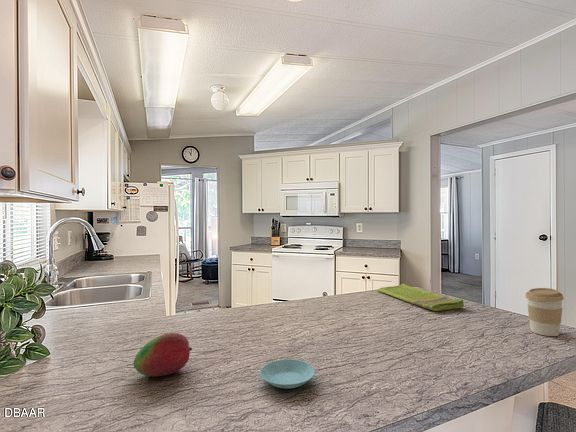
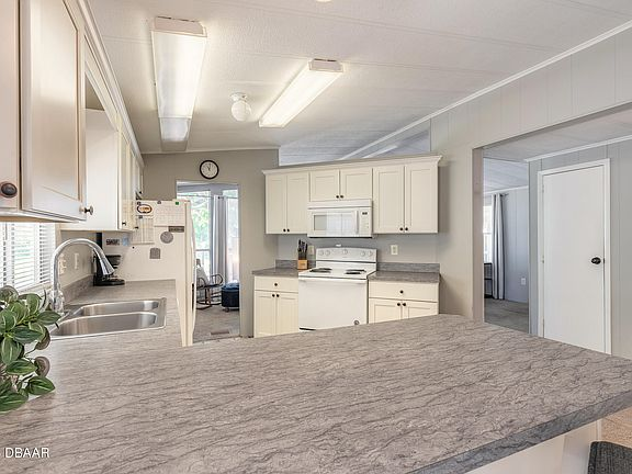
- coffee cup (544, 310)
- saucer (287, 375)
- fruit (163, 354)
- dish towel (416, 295)
